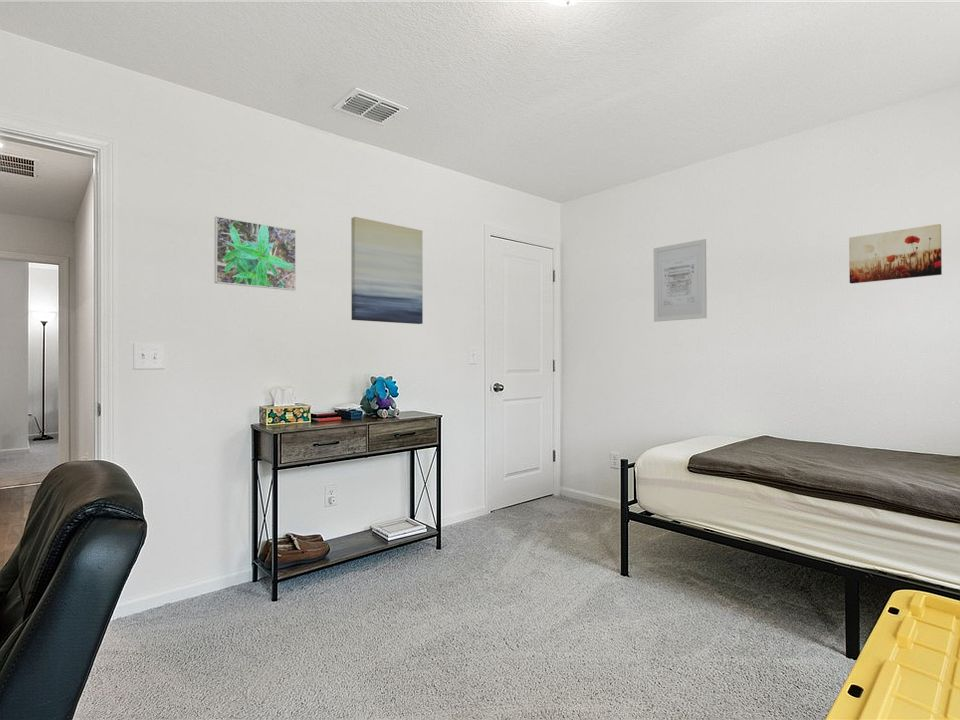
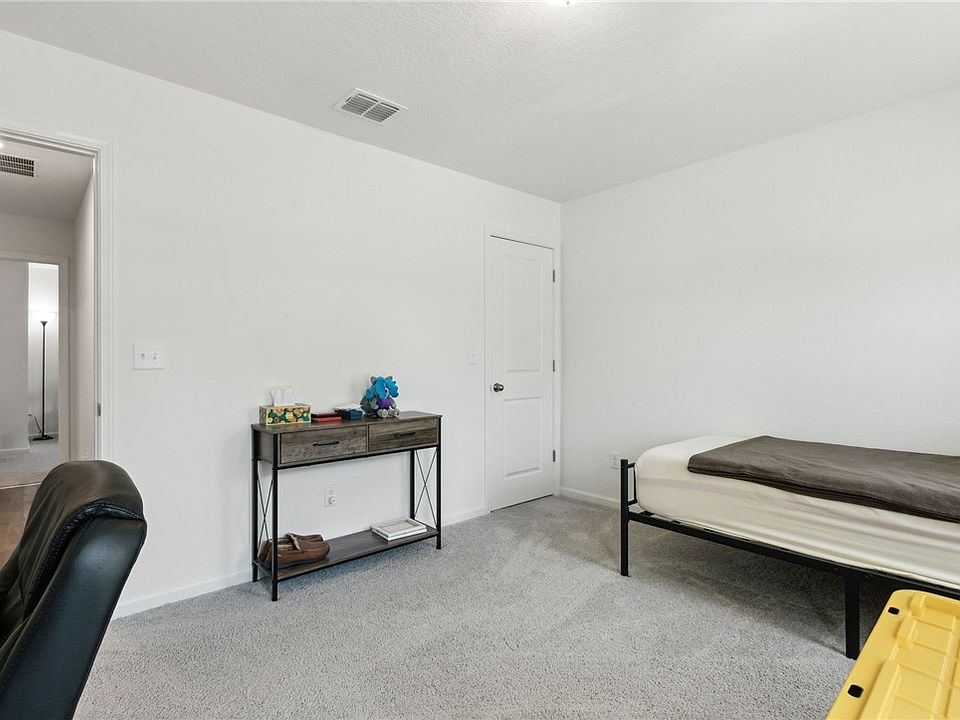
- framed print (257, 255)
- wall art (679, 281)
- wall art (893, 255)
- wall art (388, 273)
